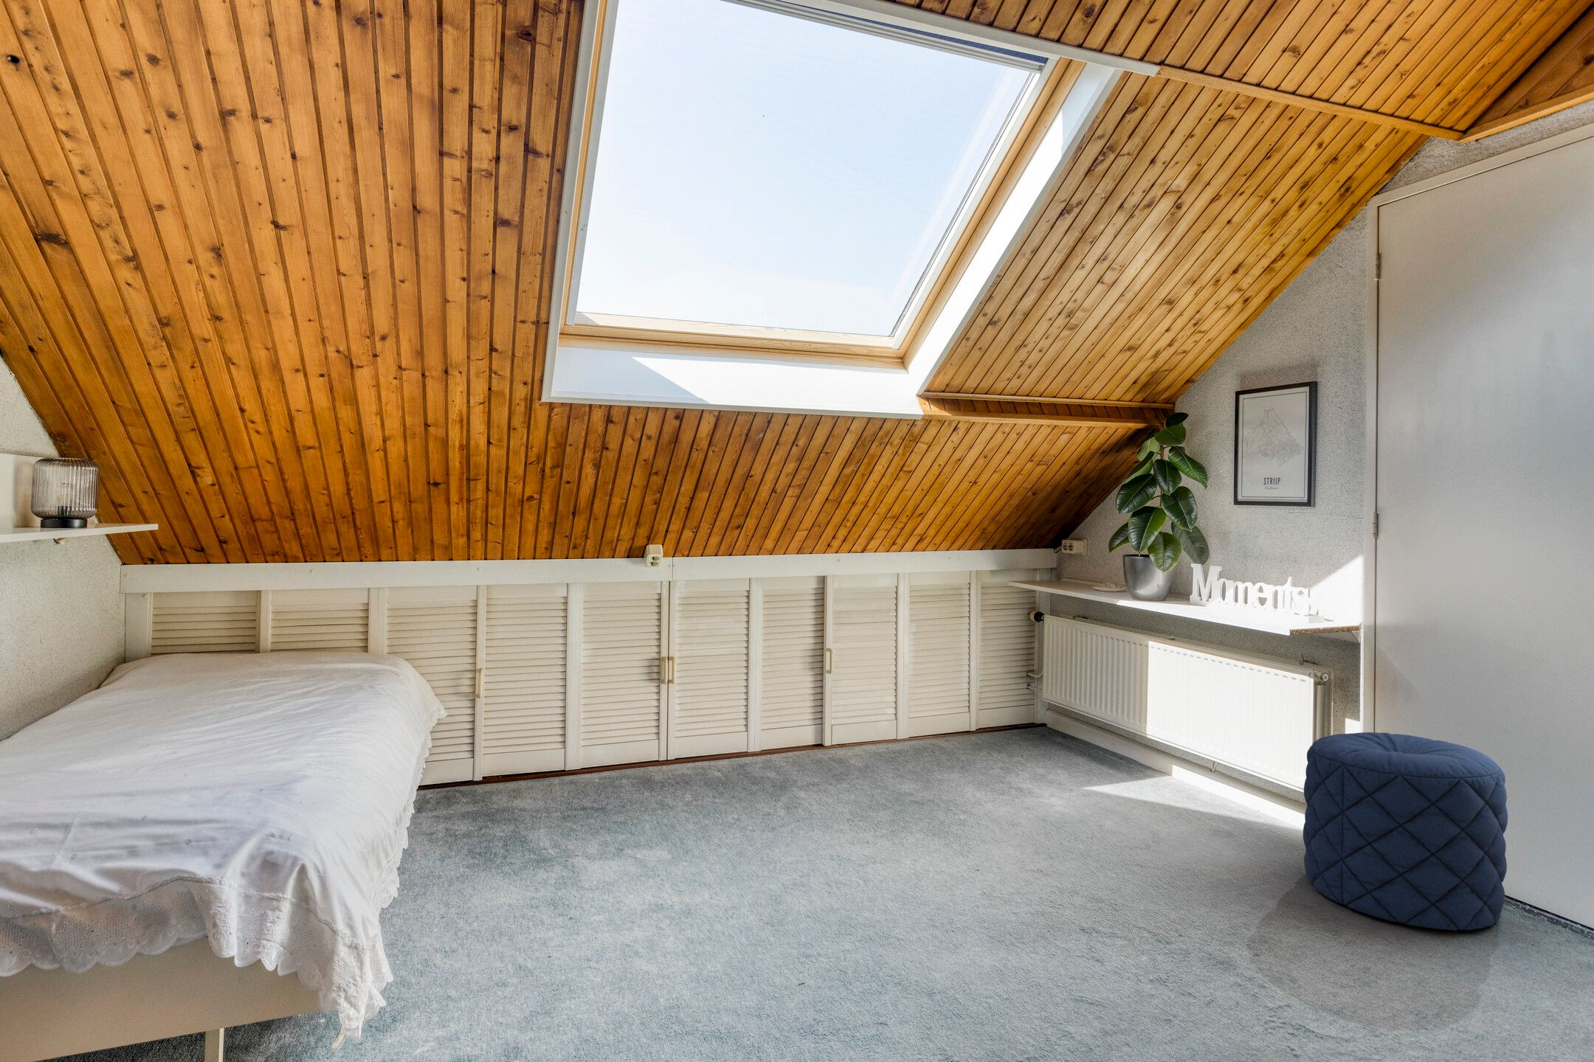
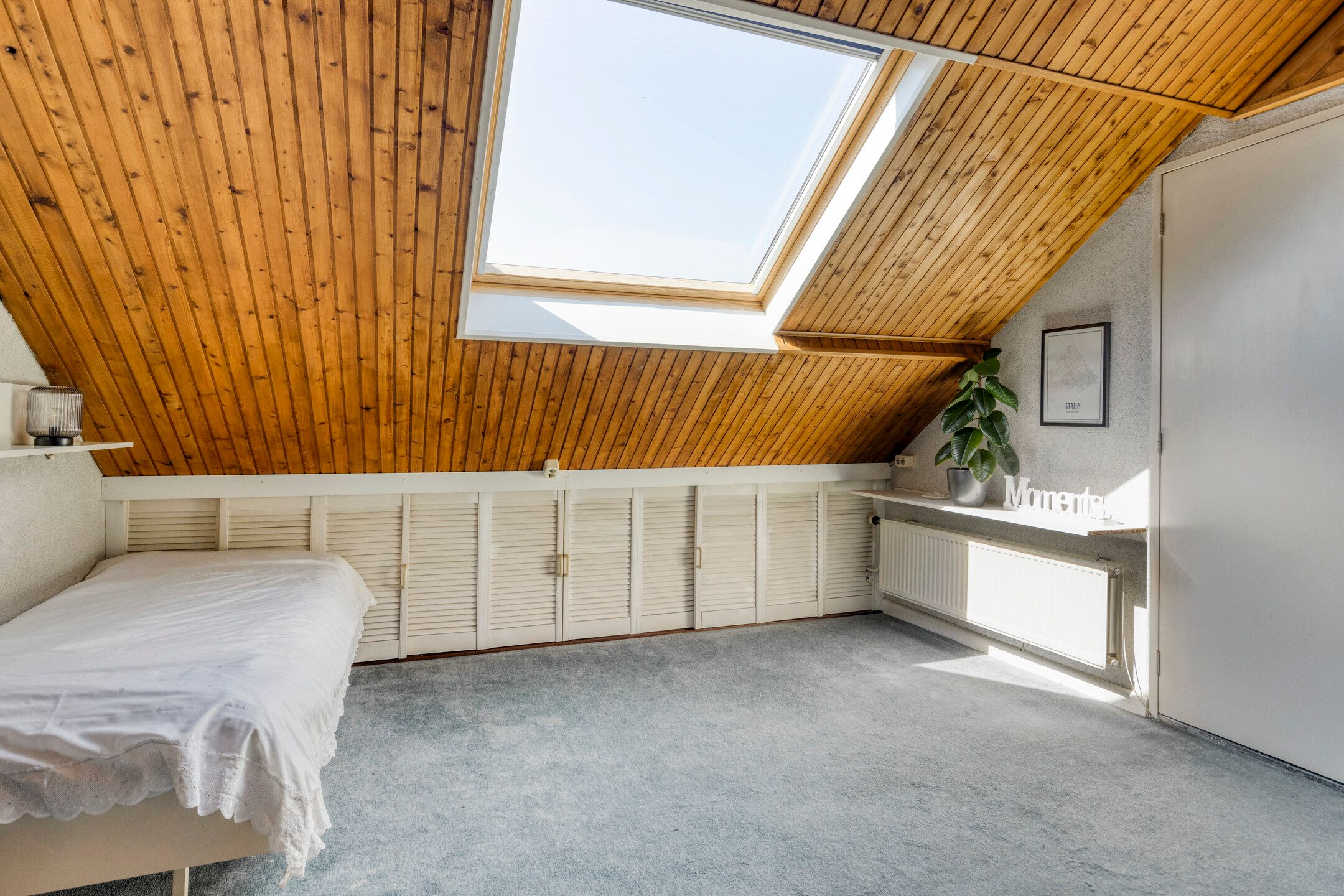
- pouf (1399, 819)
